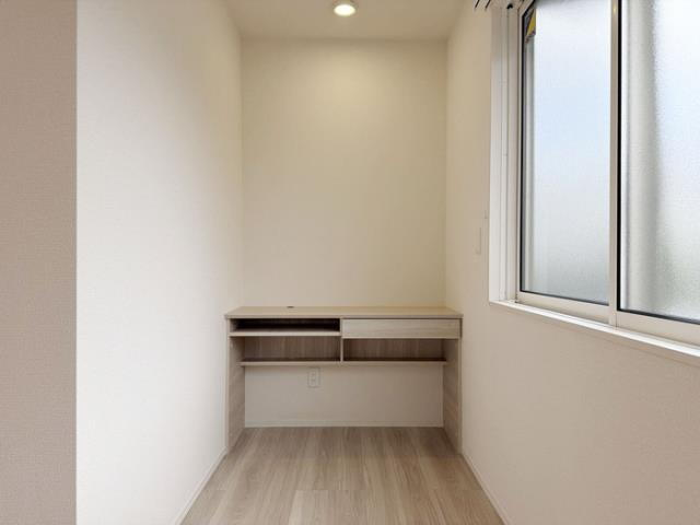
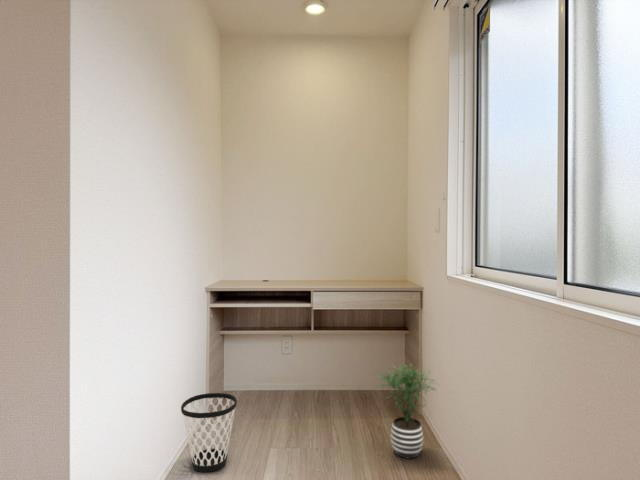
+ potted plant (404, 408)
+ wastebasket (209, 432)
